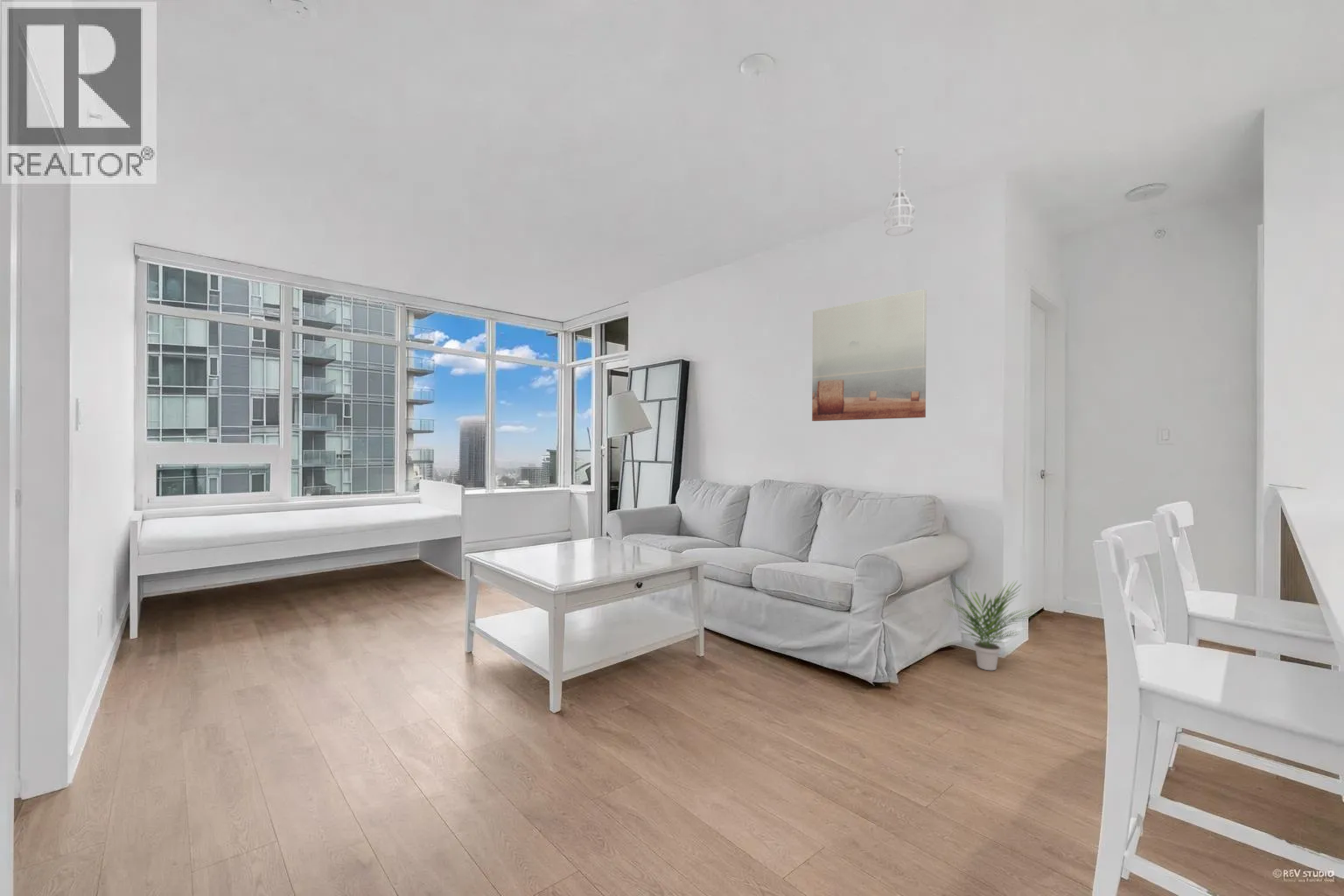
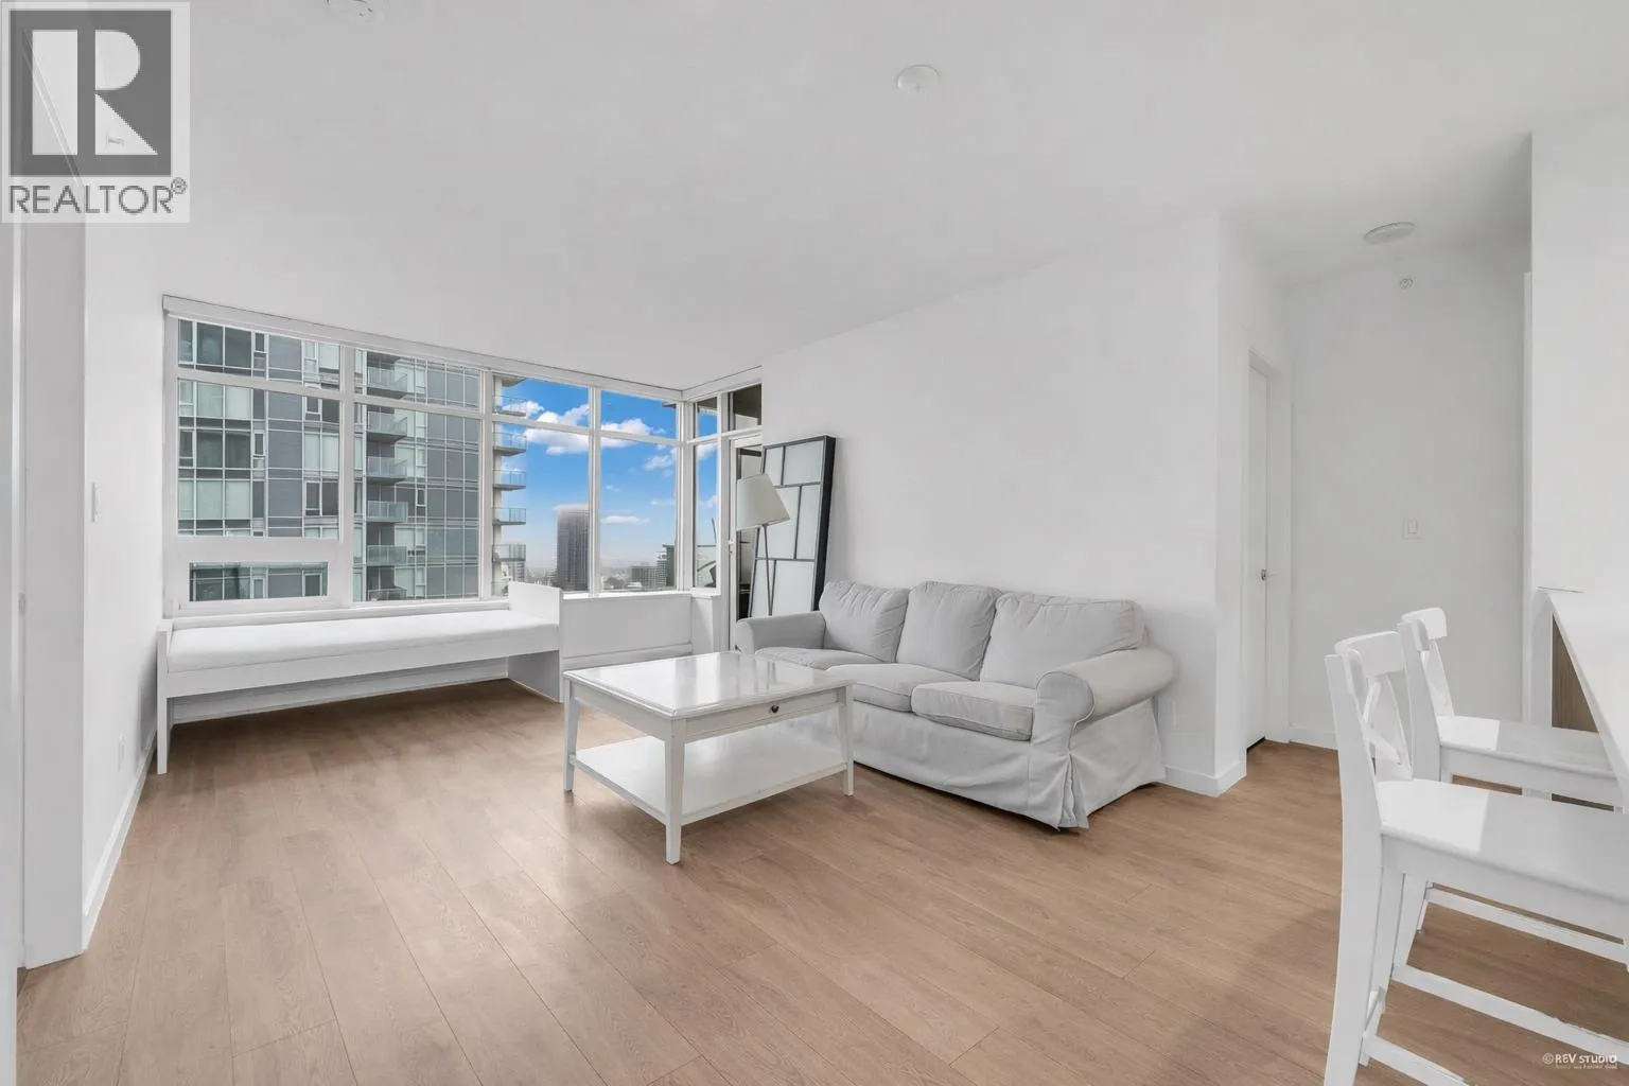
- potted plant (985, 624)
- wall art (864, 360)
- pendant light (900, 190)
